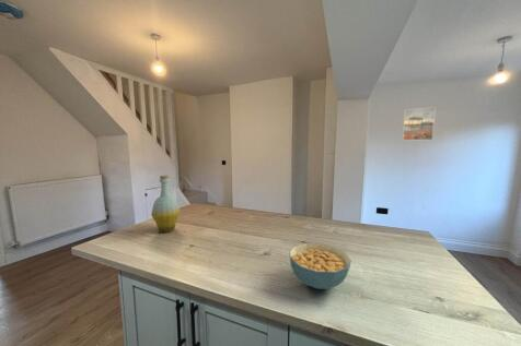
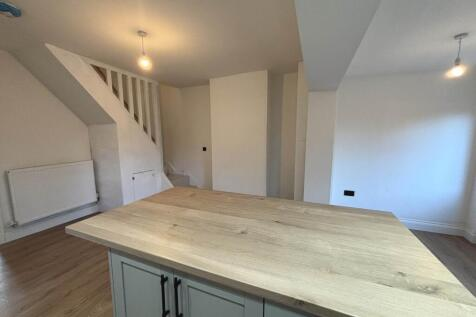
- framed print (418, 124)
- cereal bowl (317, 269)
- bottle (165, 203)
